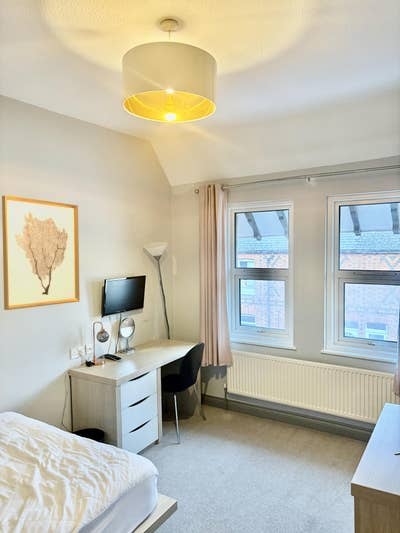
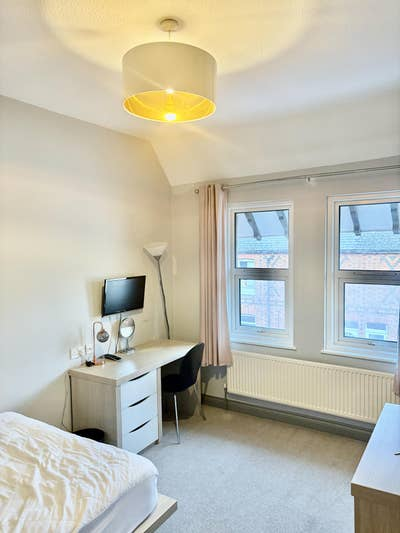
- wall art (44, 253)
